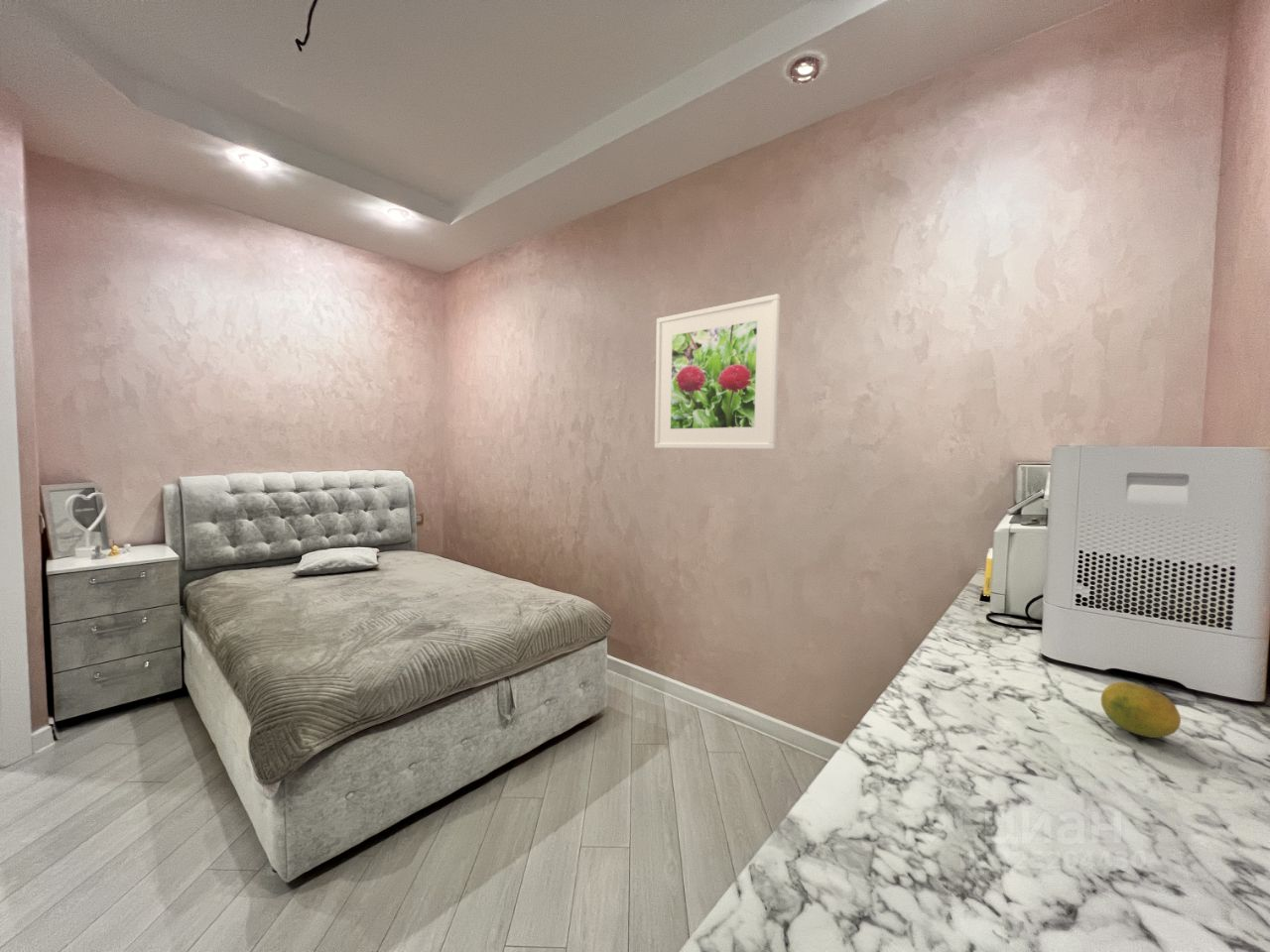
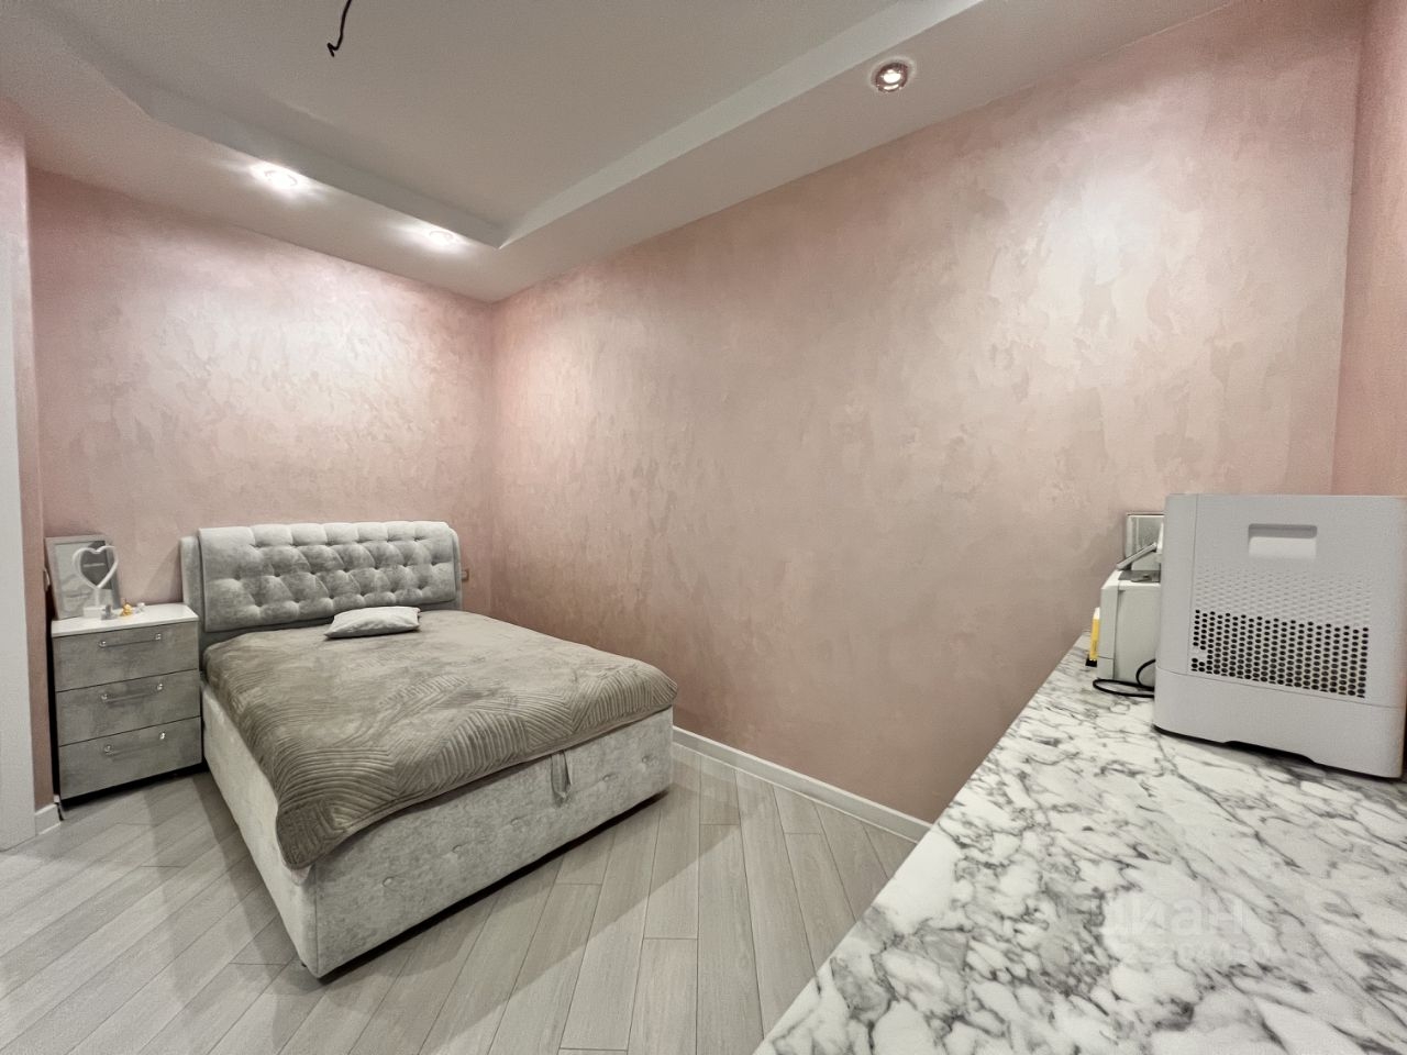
- fruit (1139, 709)
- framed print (711, 378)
